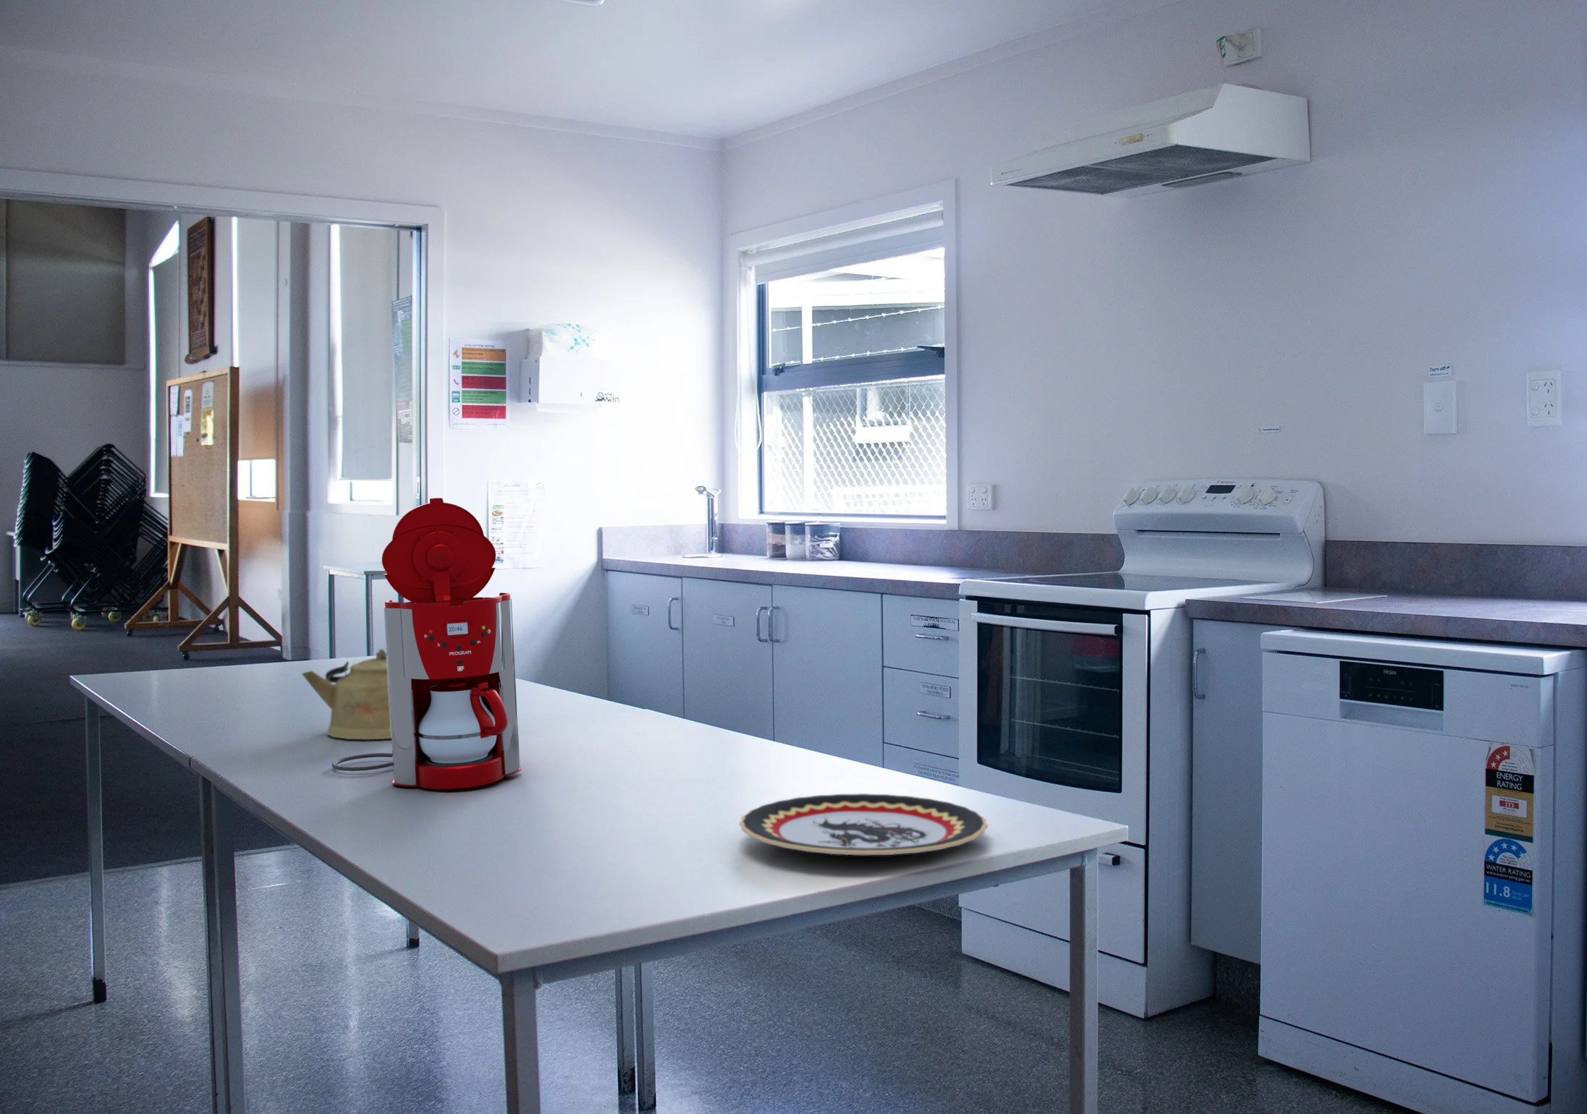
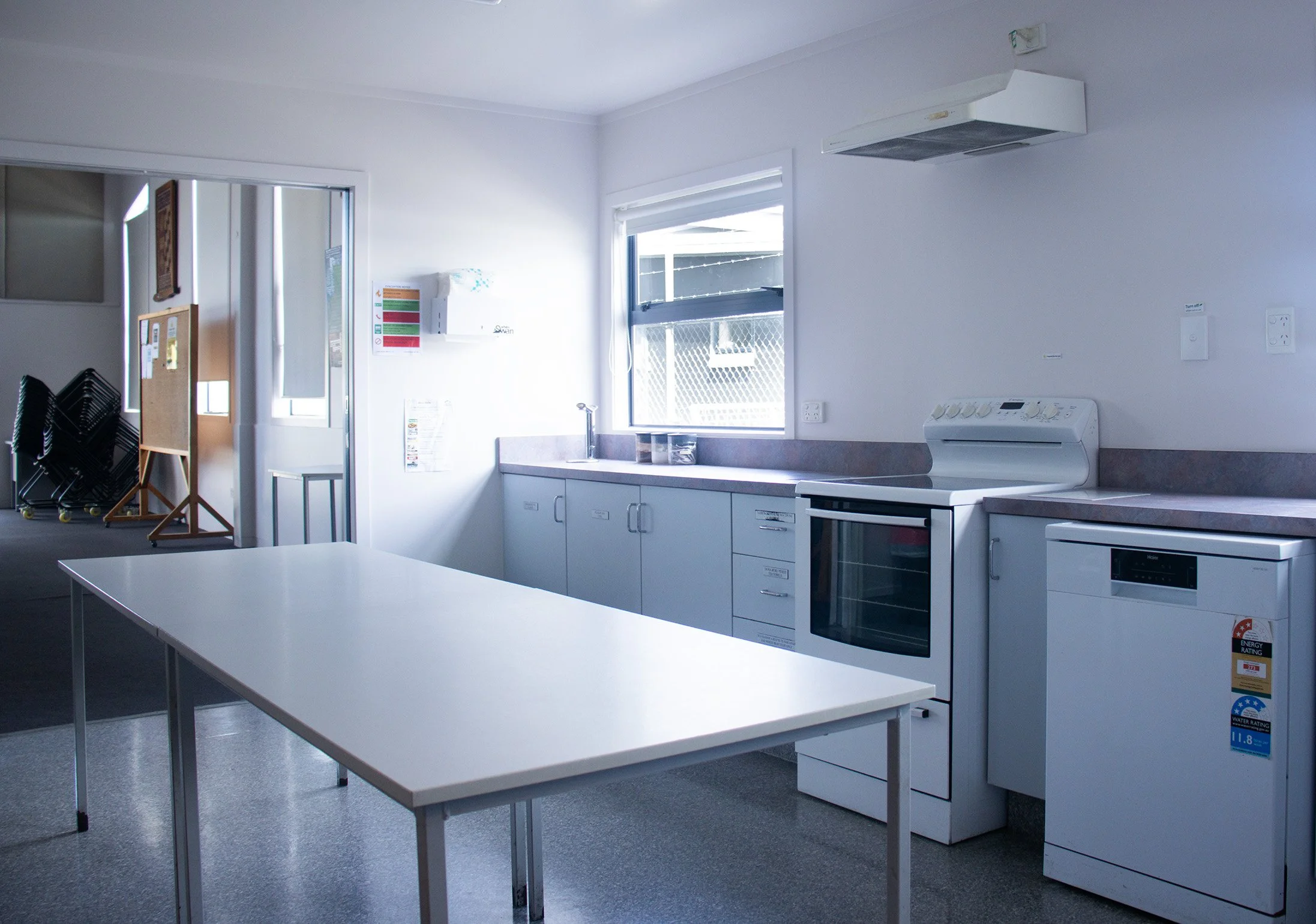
- plate (862, 829)
- coffee maker (422, 634)
- kettle (370, 690)
